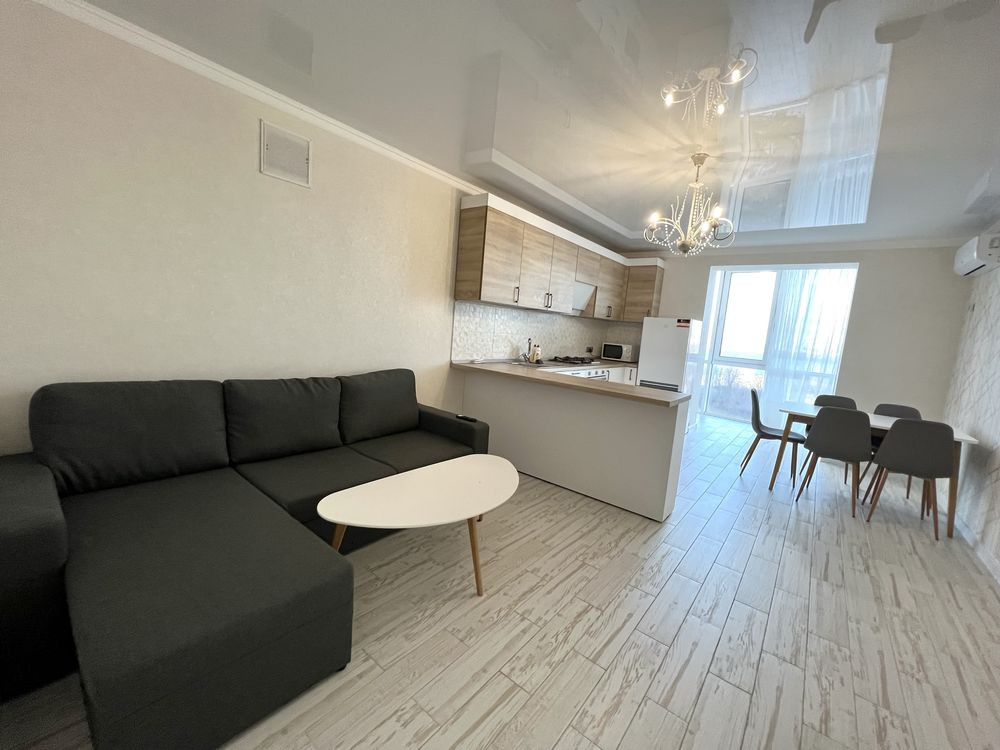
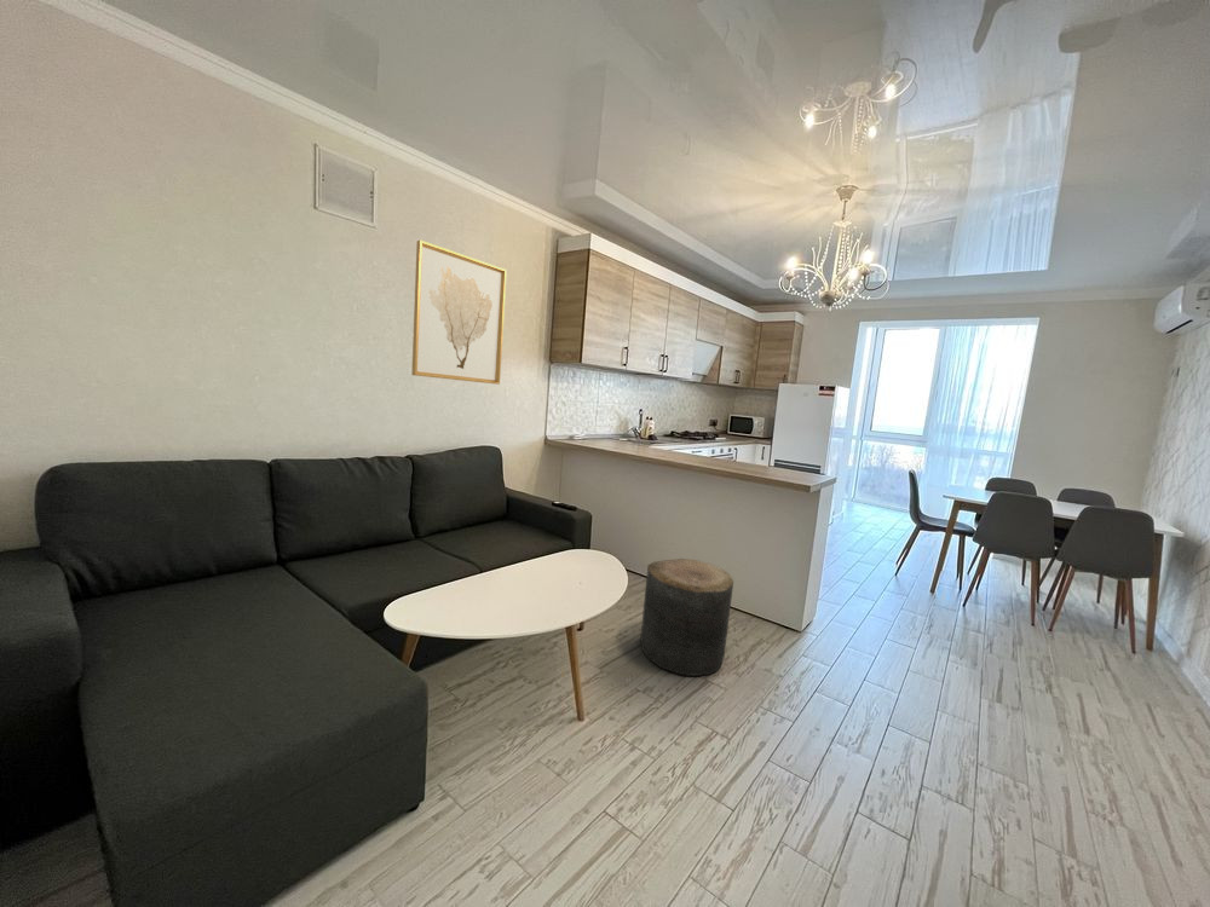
+ stool (686, 612)
+ wall art (461, 319)
